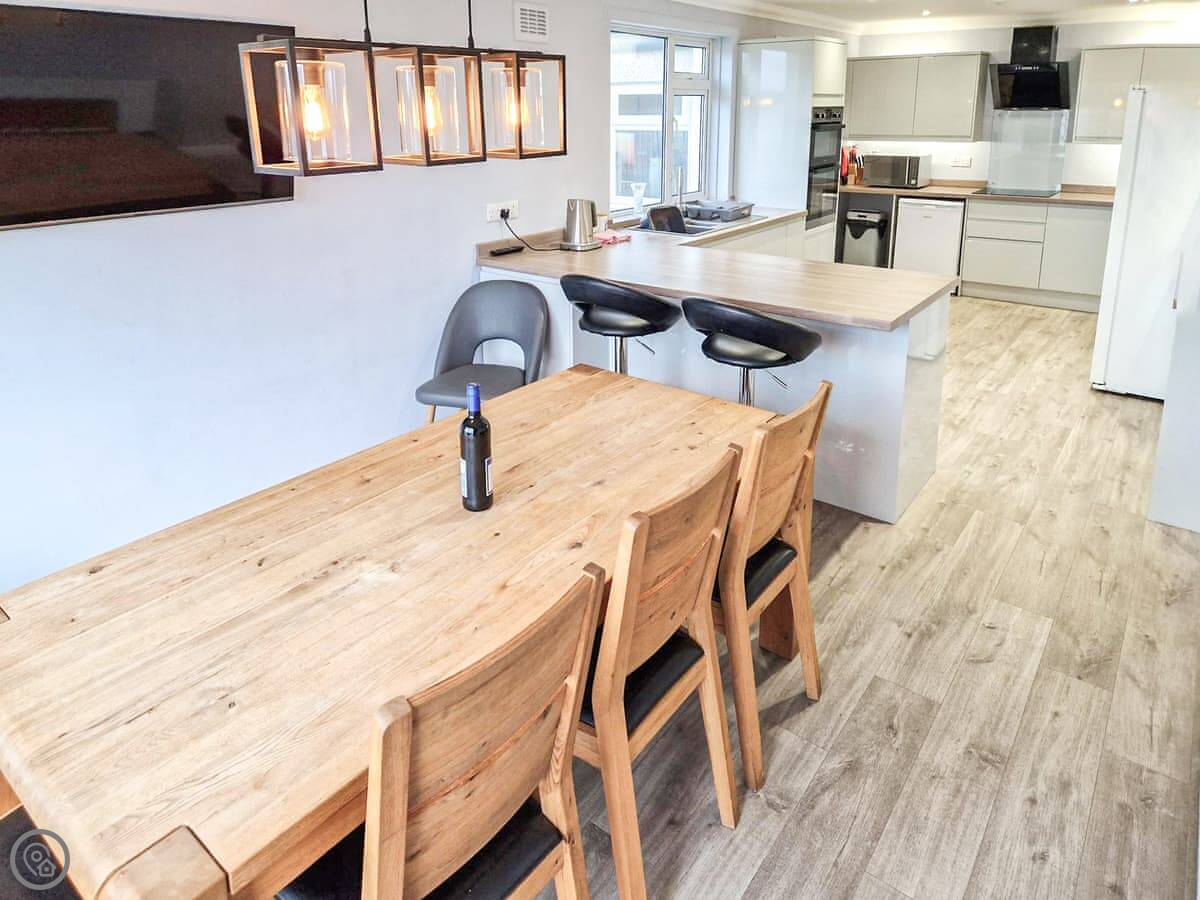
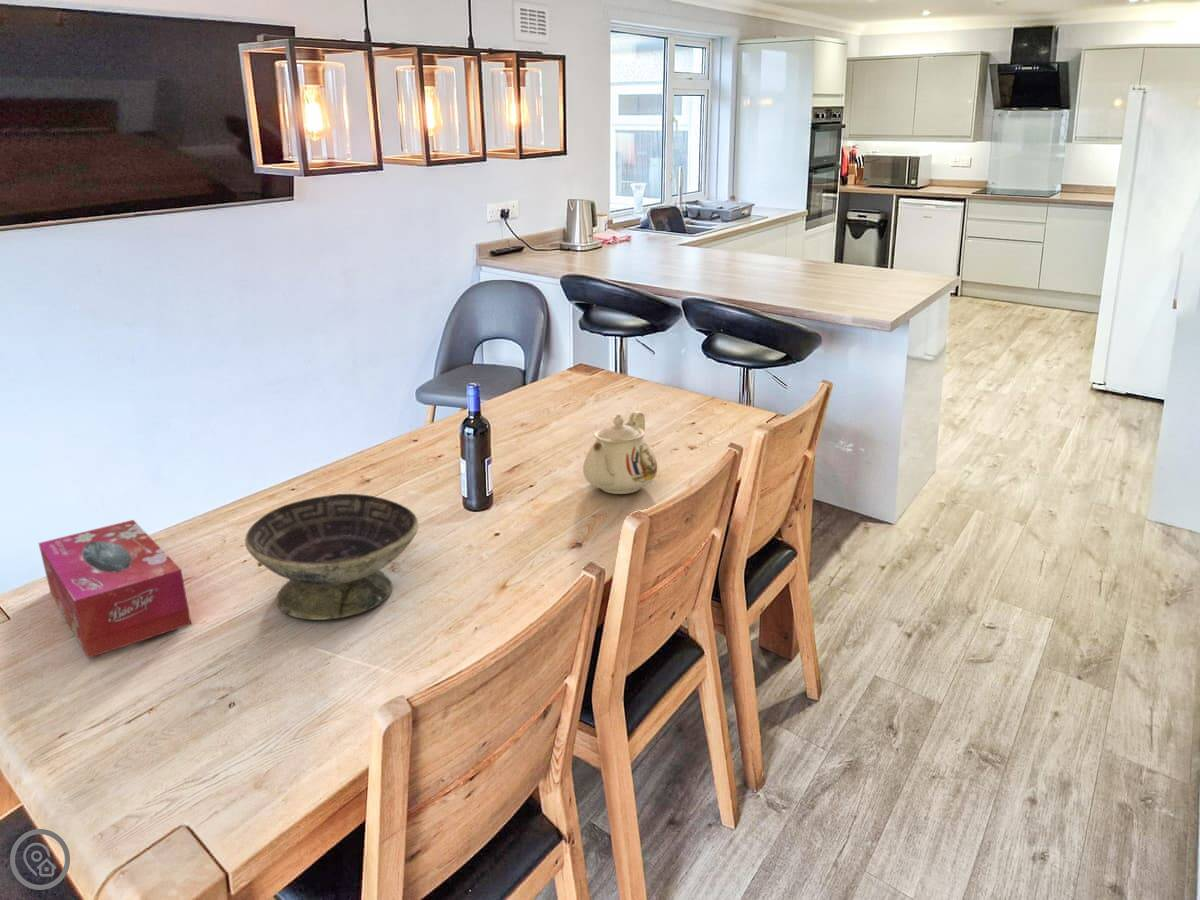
+ teapot (620, 451)
+ tissue box (112, 582)
+ decorative bowl (338, 558)
